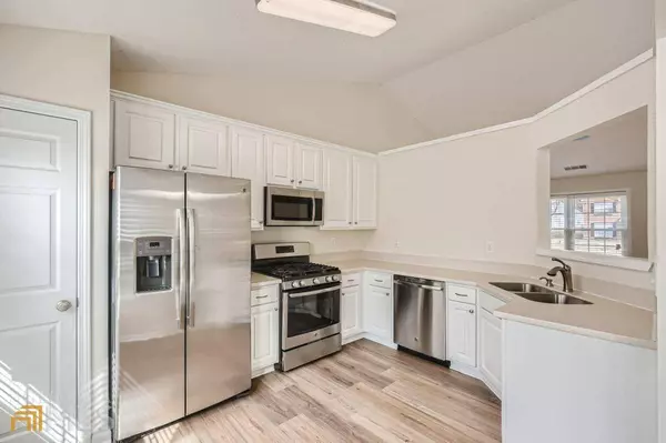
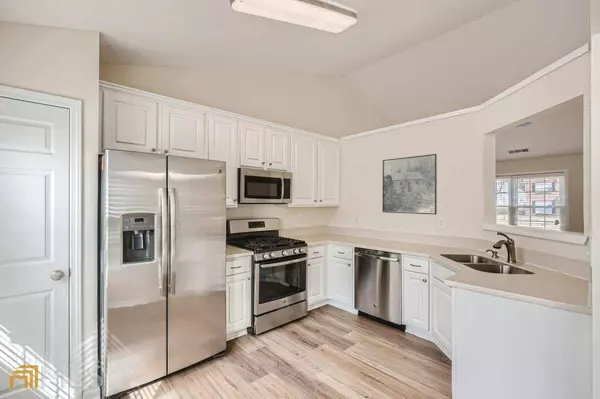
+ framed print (407, 185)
